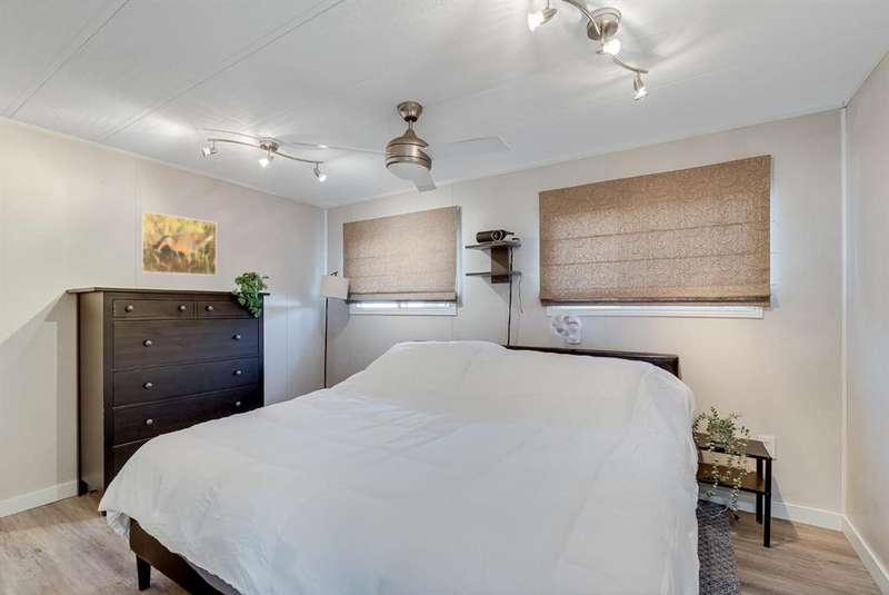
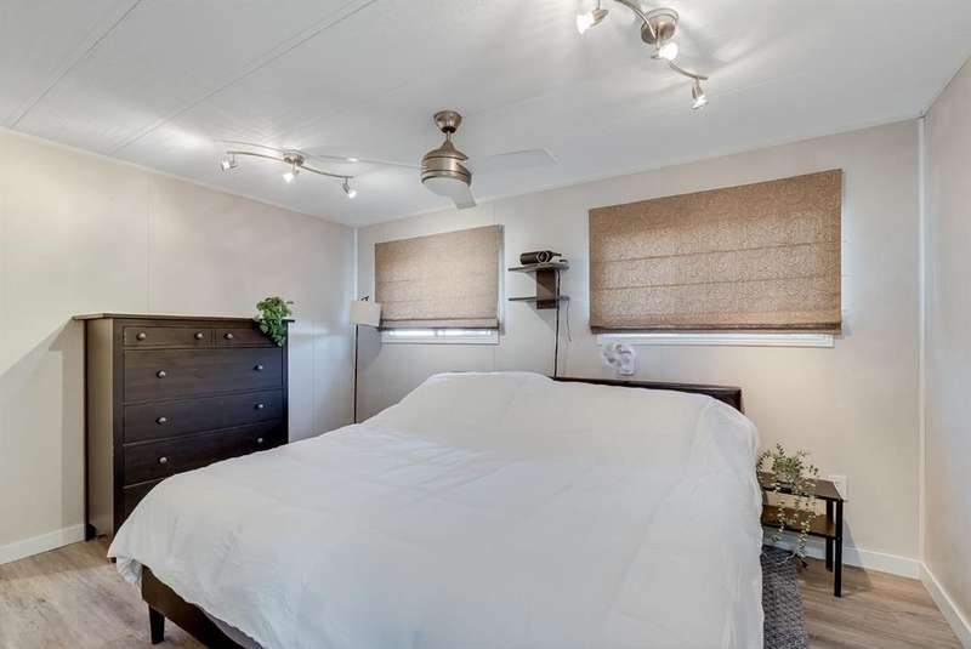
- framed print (180, 245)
